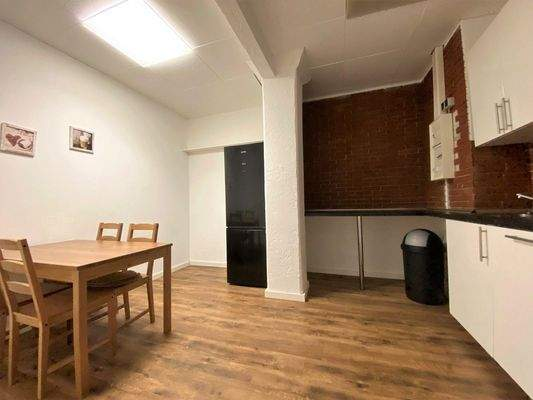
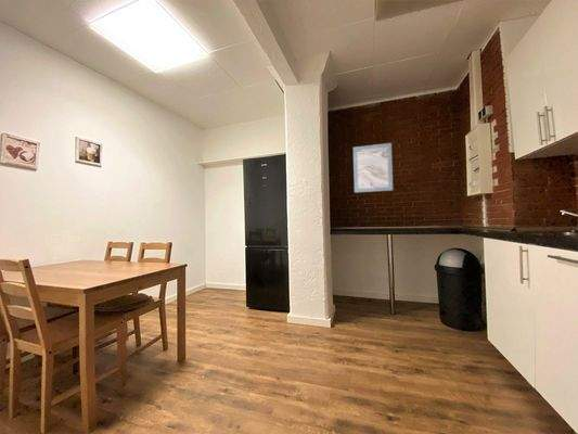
+ wall art (372, 168)
